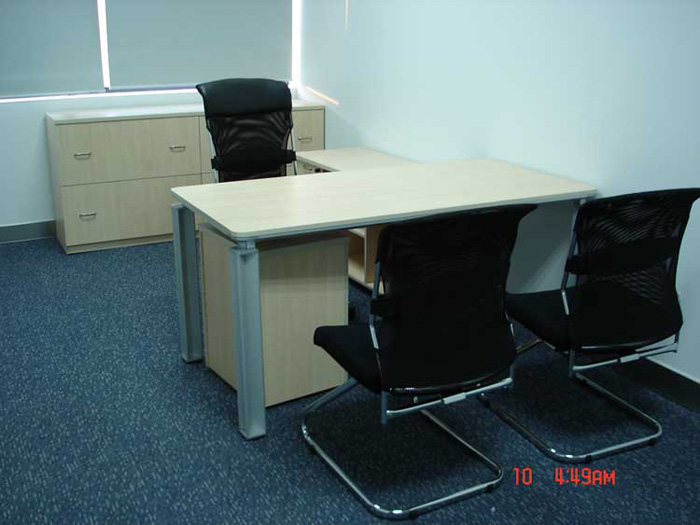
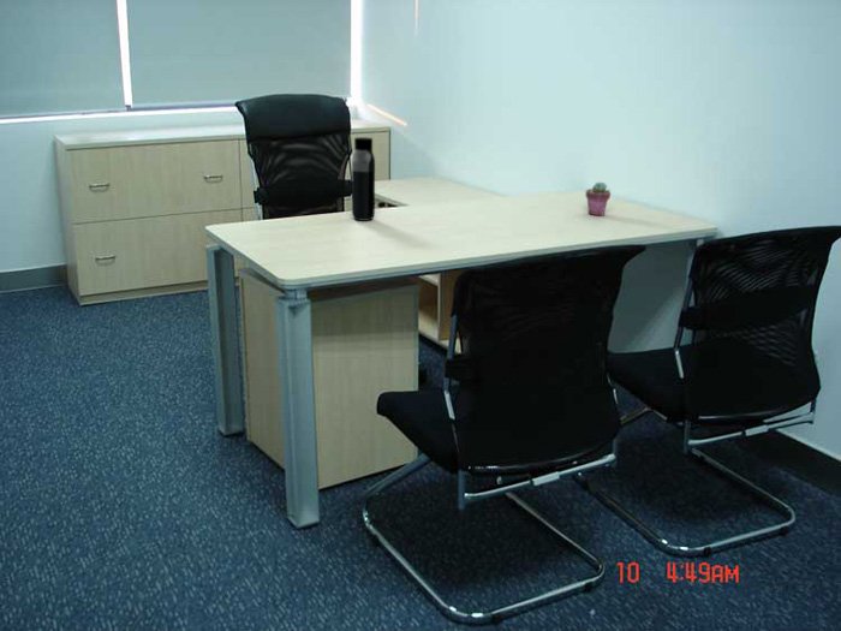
+ water bottle (363, 179)
+ potted succulent (597, 197)
